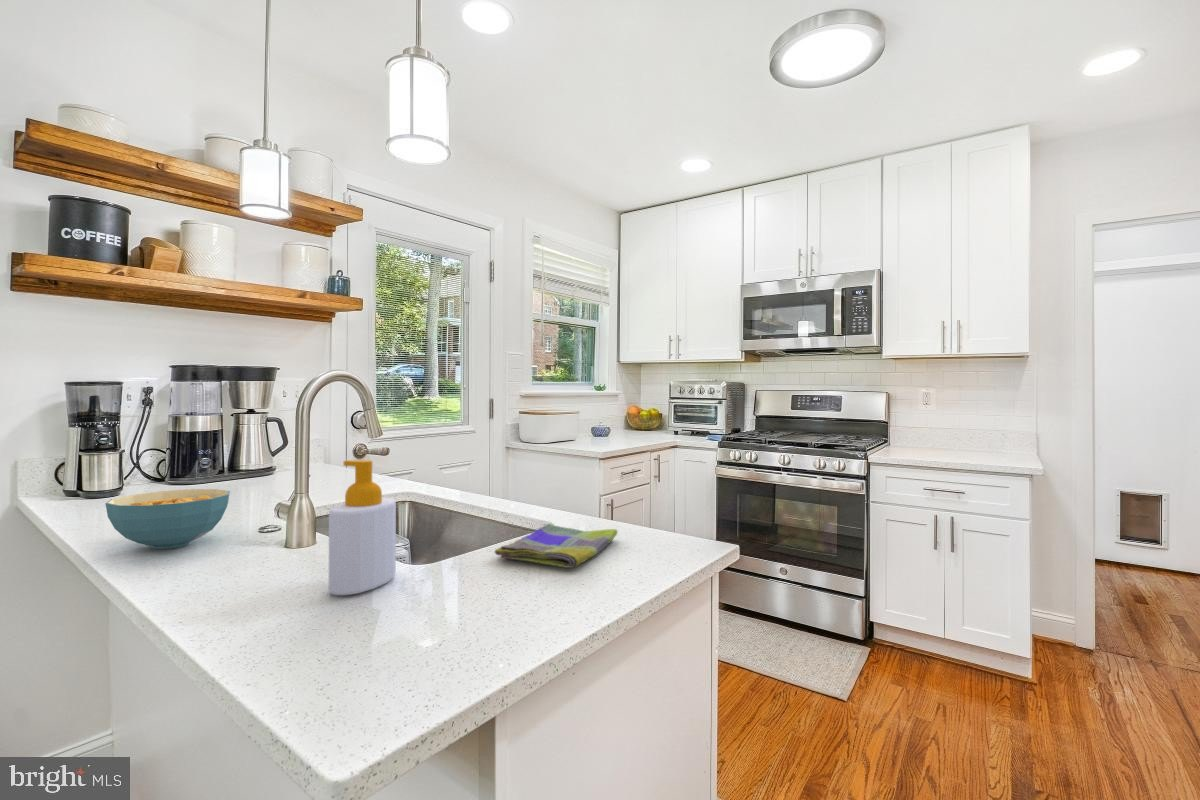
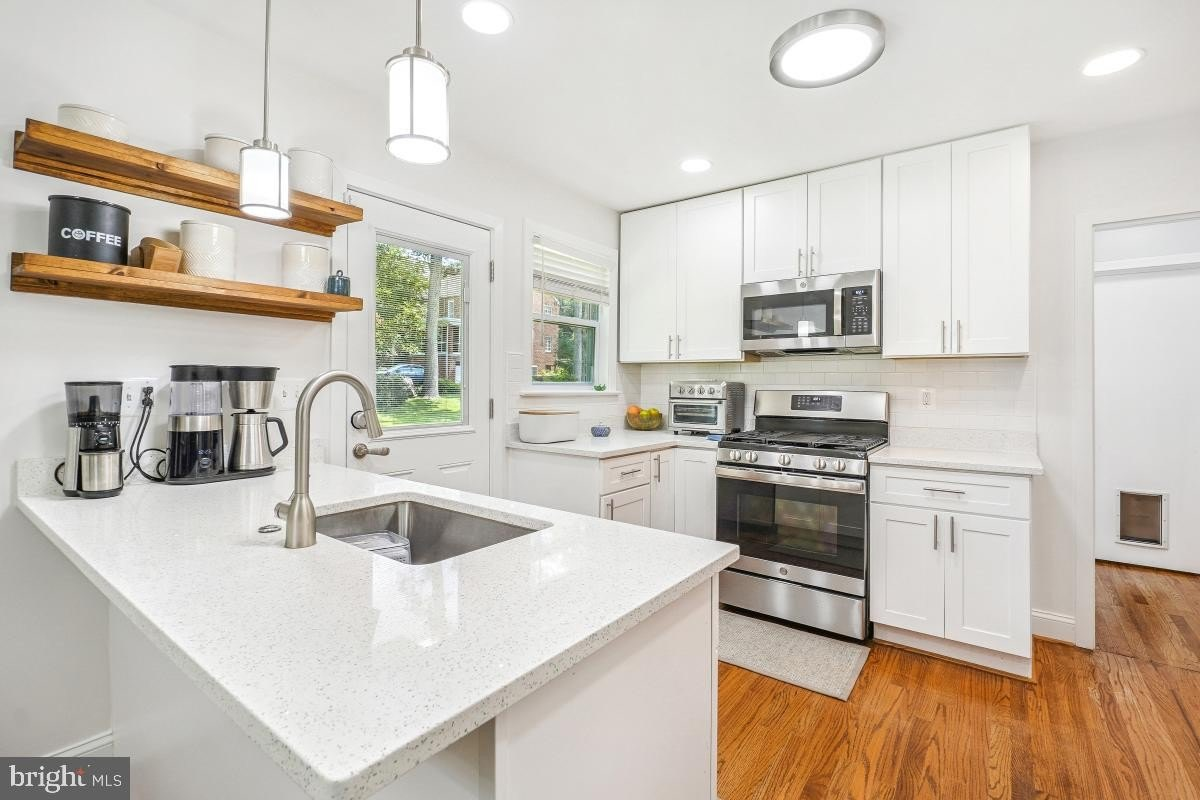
- soap bottle (363, 522)
- dish towel (560, 542)
- cereal bowl (171, 520)
